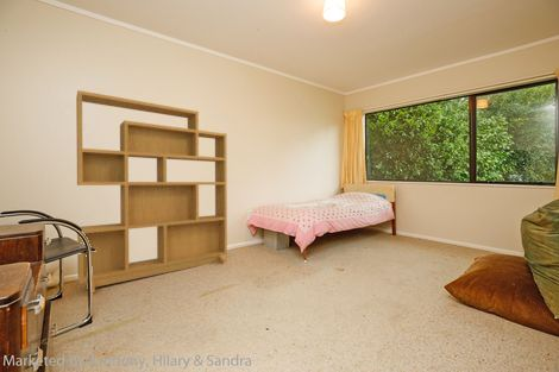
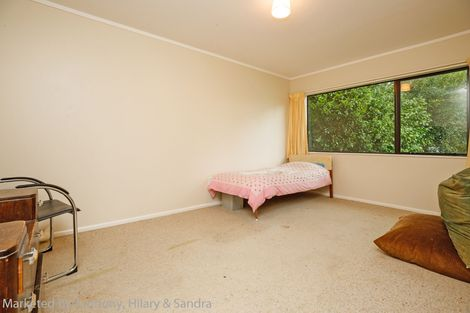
- bookshelf (161, 189)
